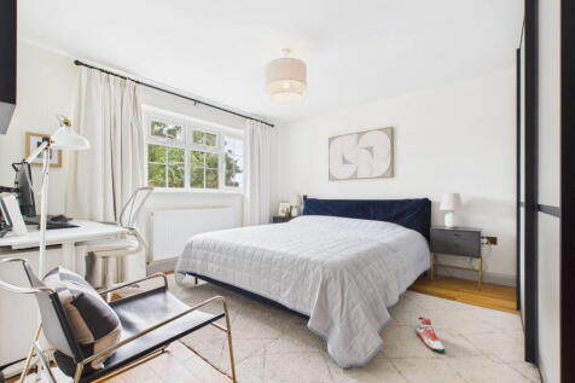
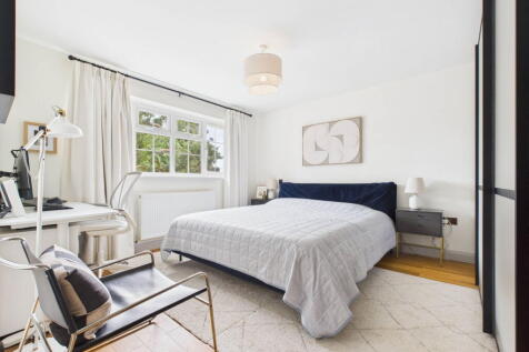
- sneaker (429, 332)
